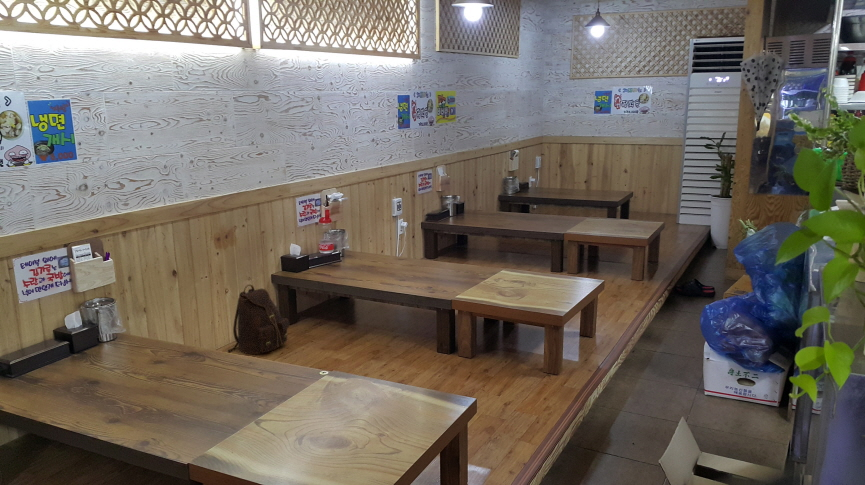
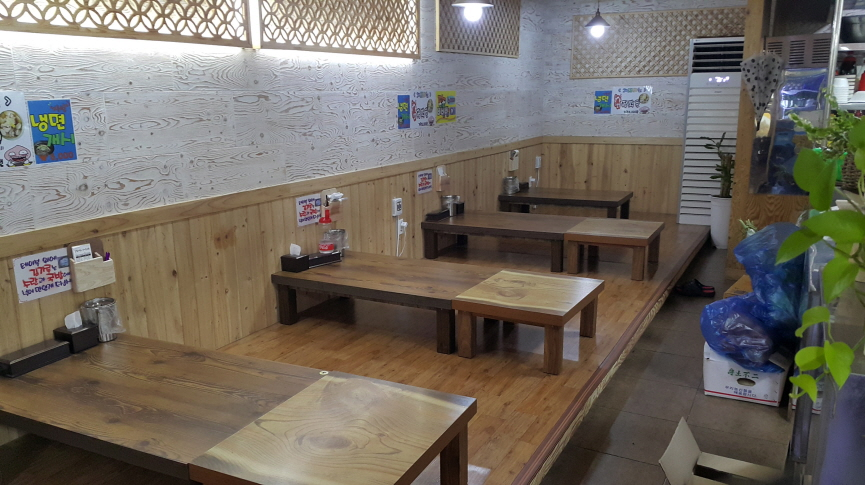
- backpack (259, 316)
